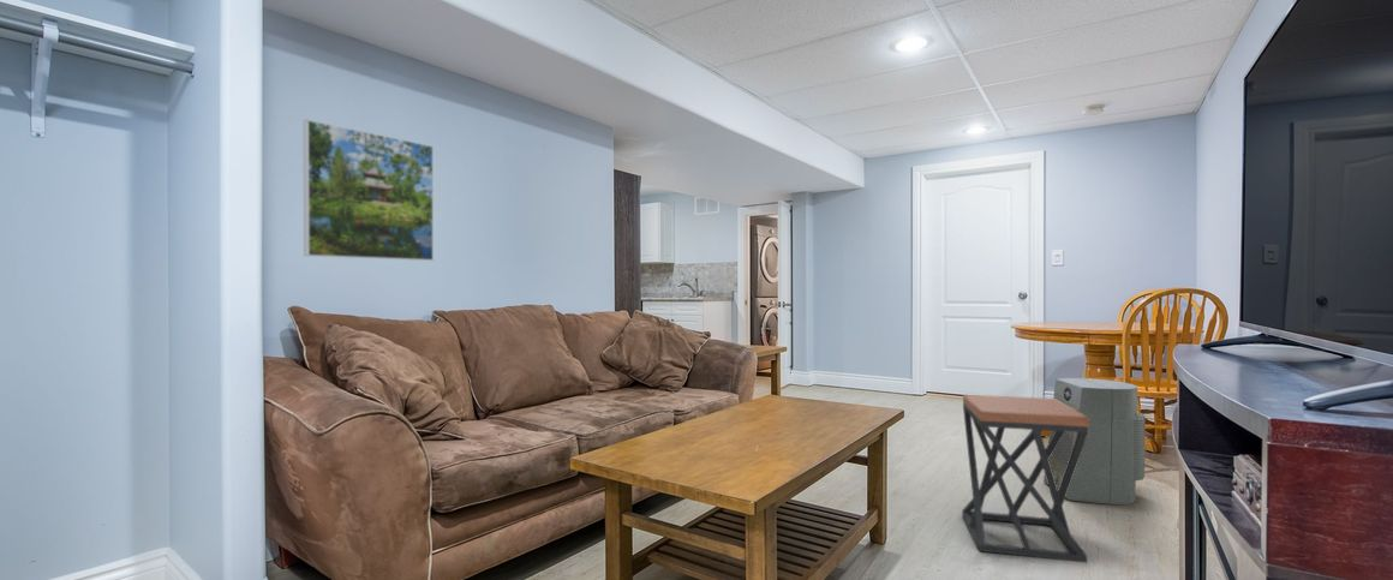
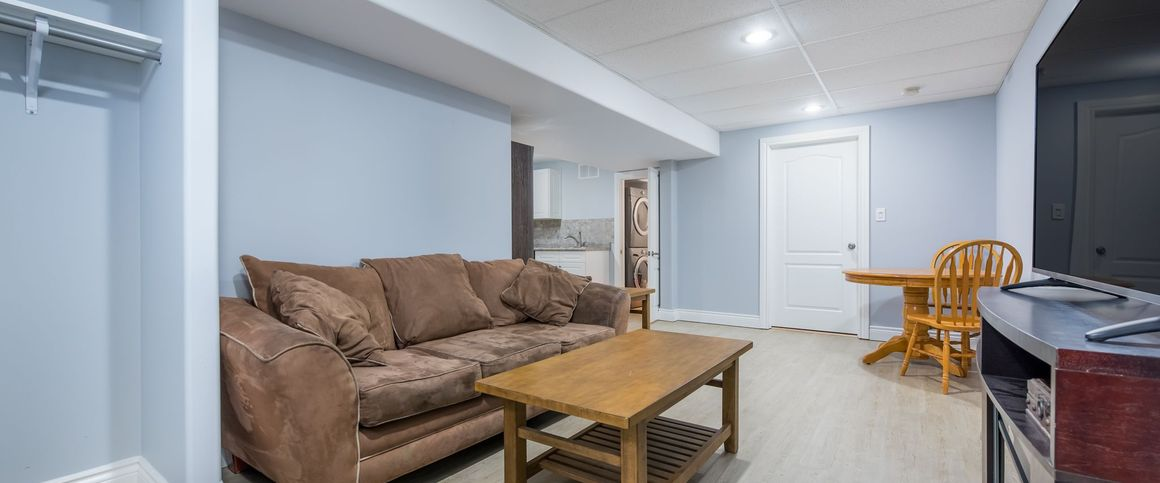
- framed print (373, 196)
- fan (1096, 437)
- stool (1018, 470)
